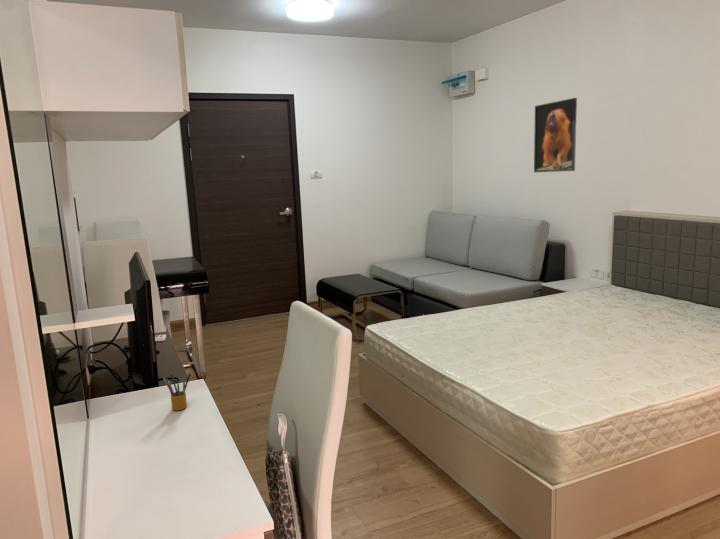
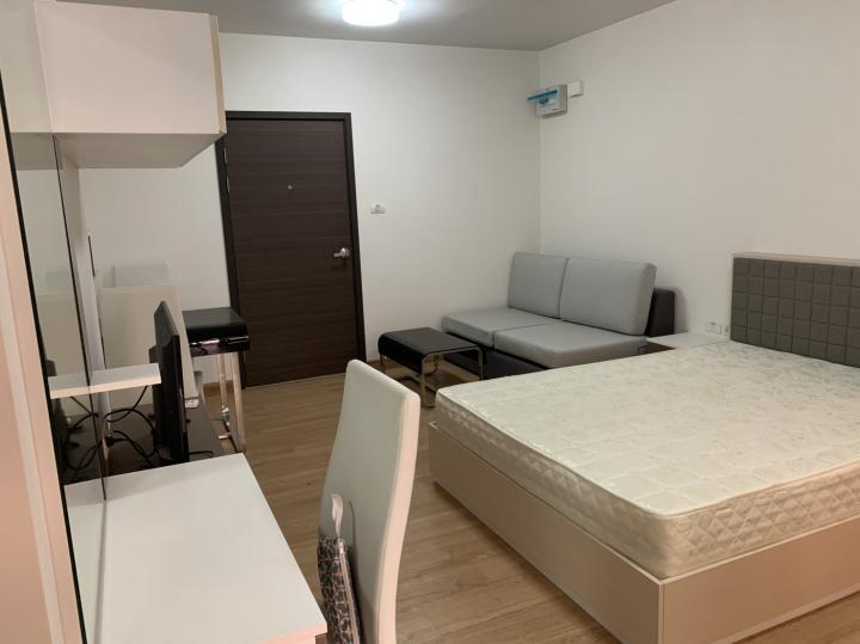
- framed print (554, 137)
- pencil box (178, 390)
